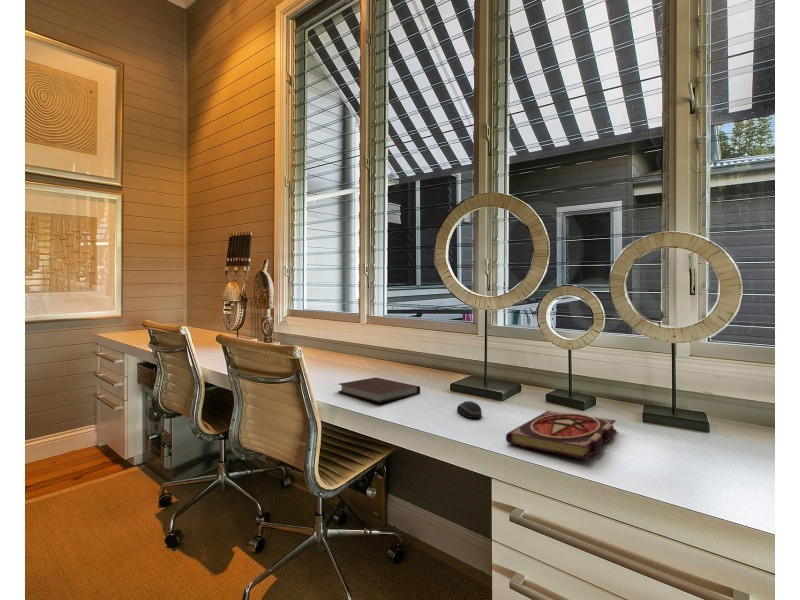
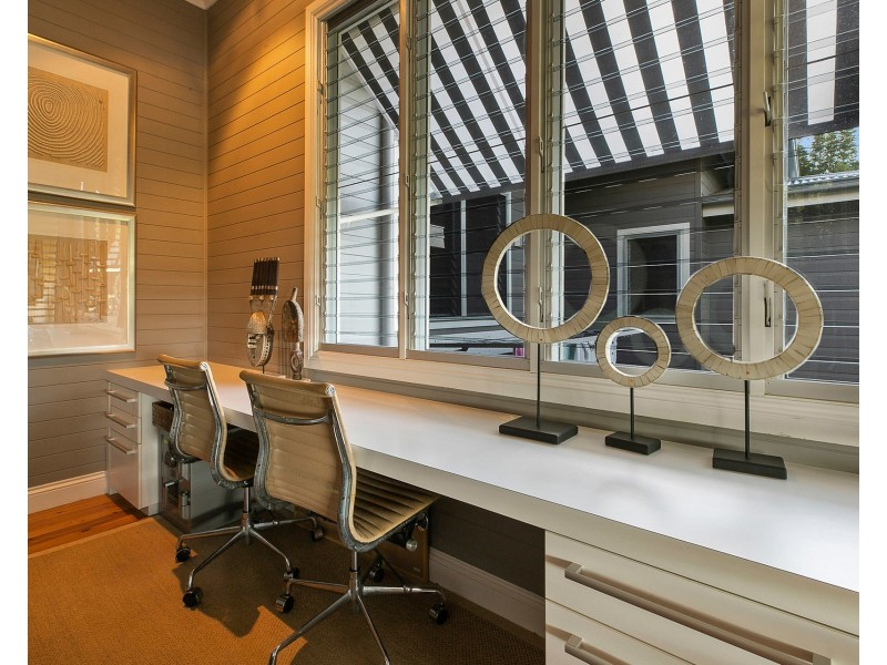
- computer mouse (469, 407)
- book (564, 428)
- notebook (378, 388)
